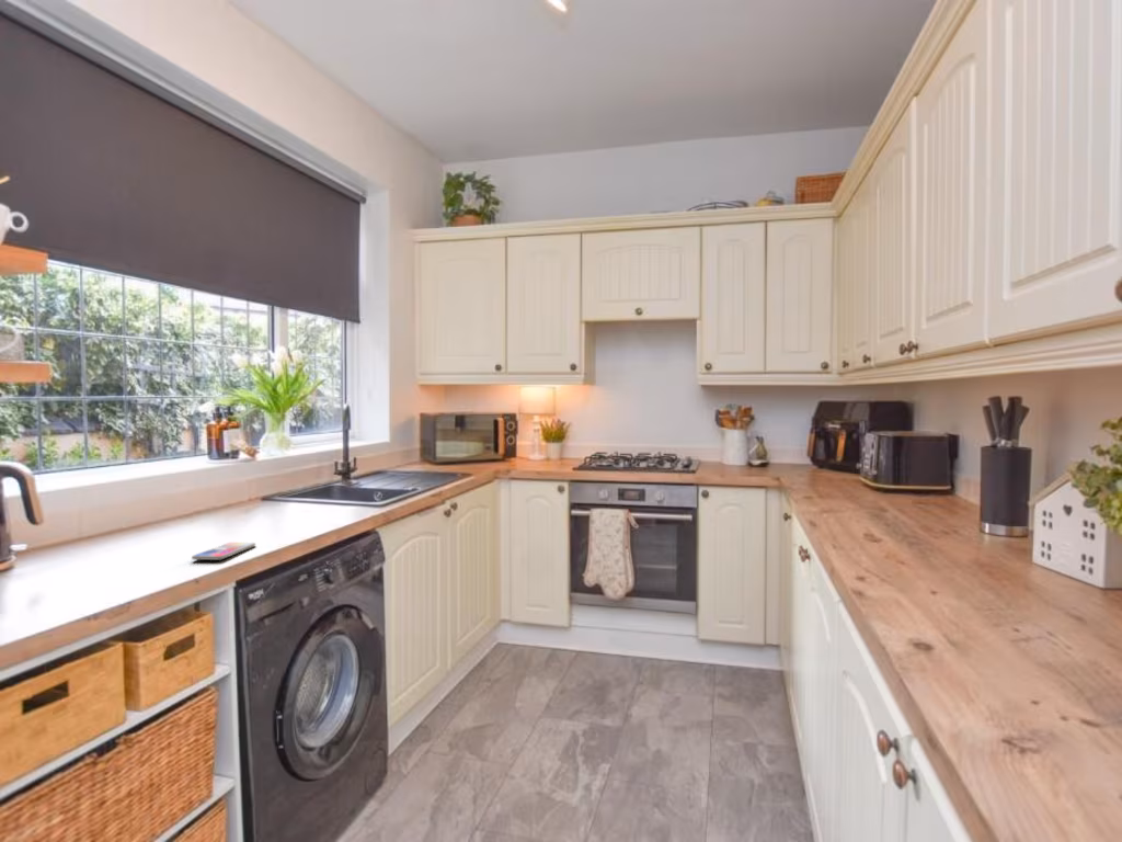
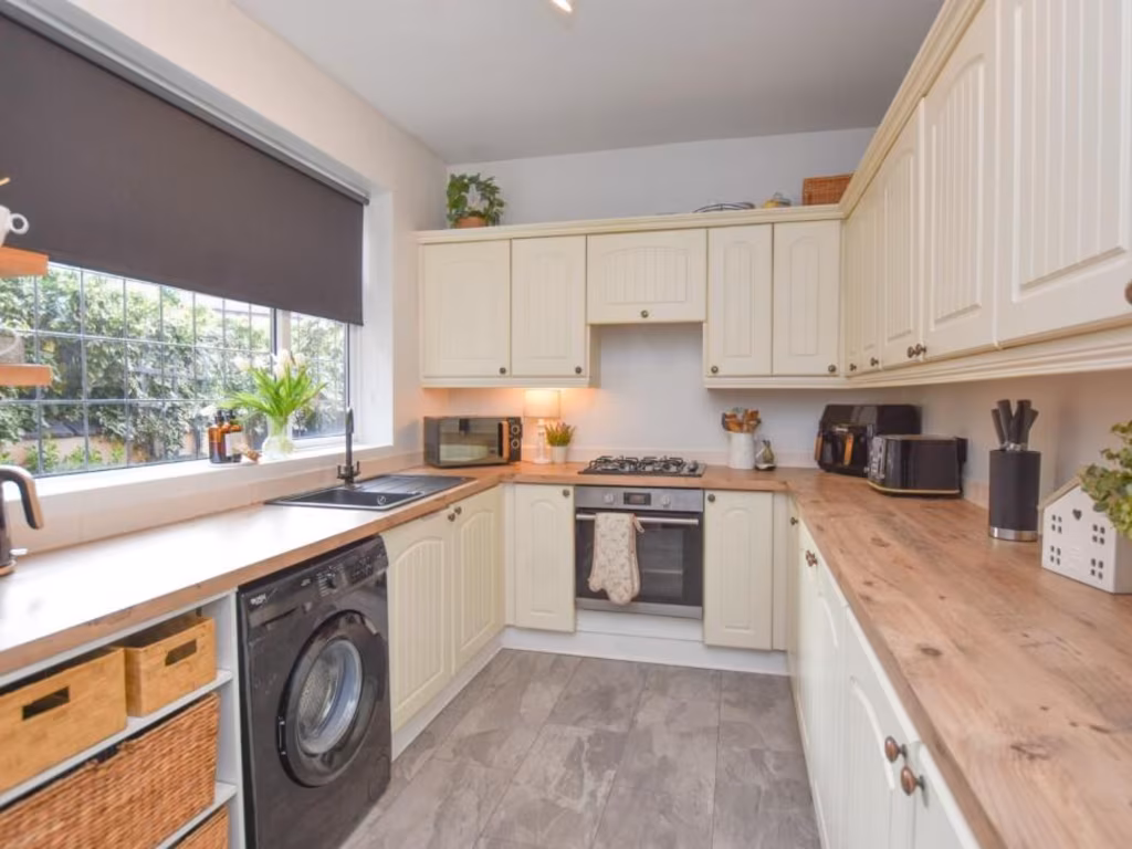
- smartphone (225, 550)
